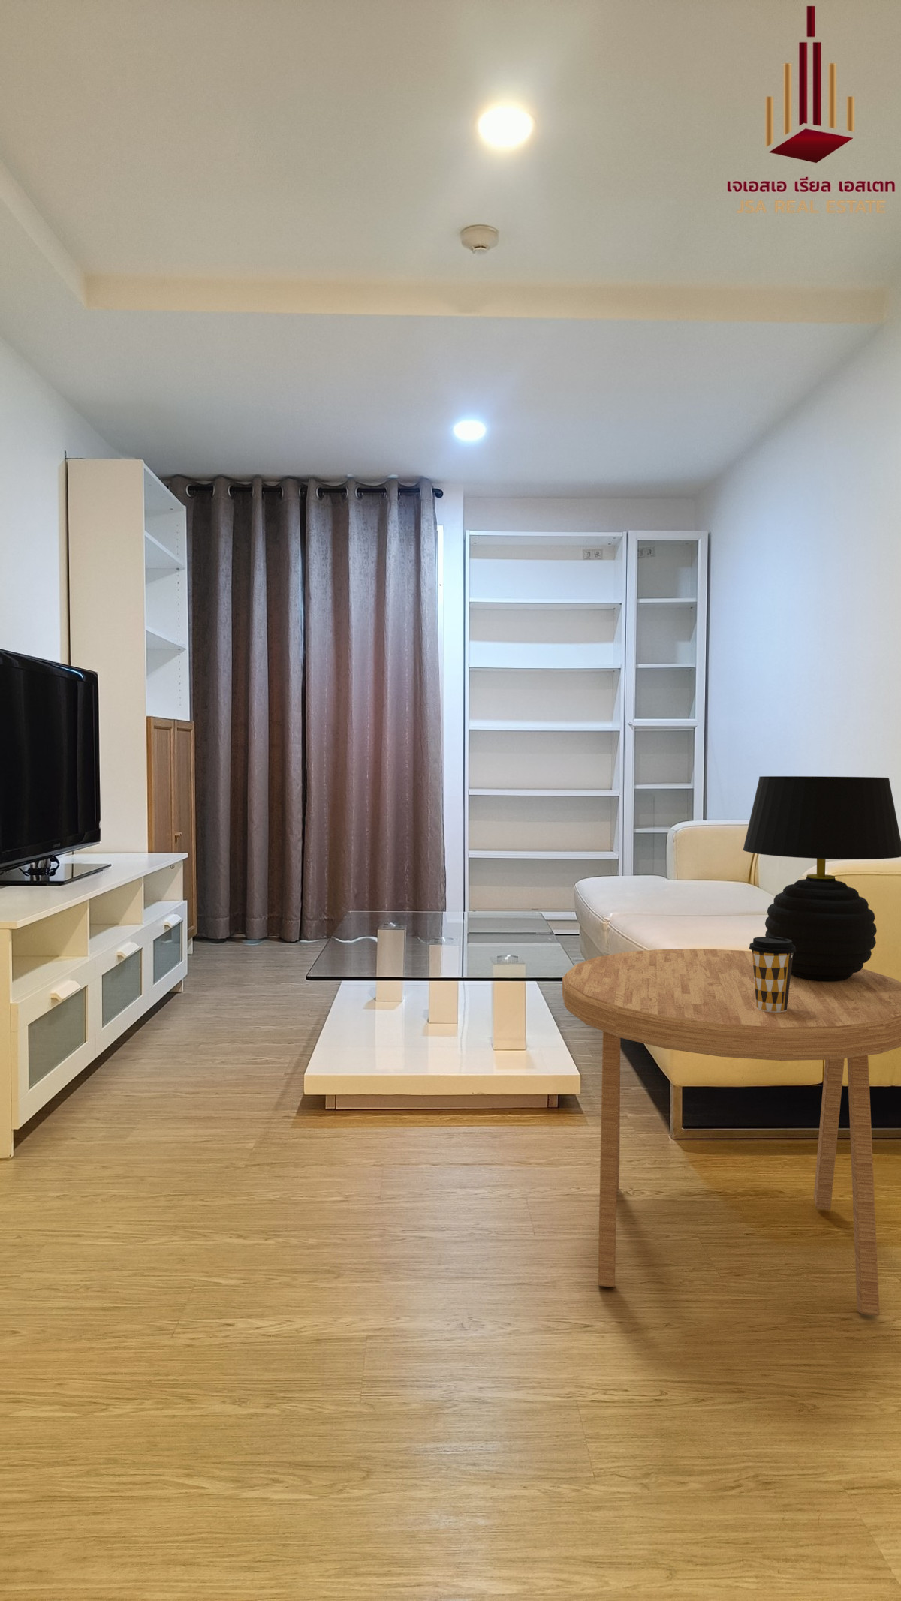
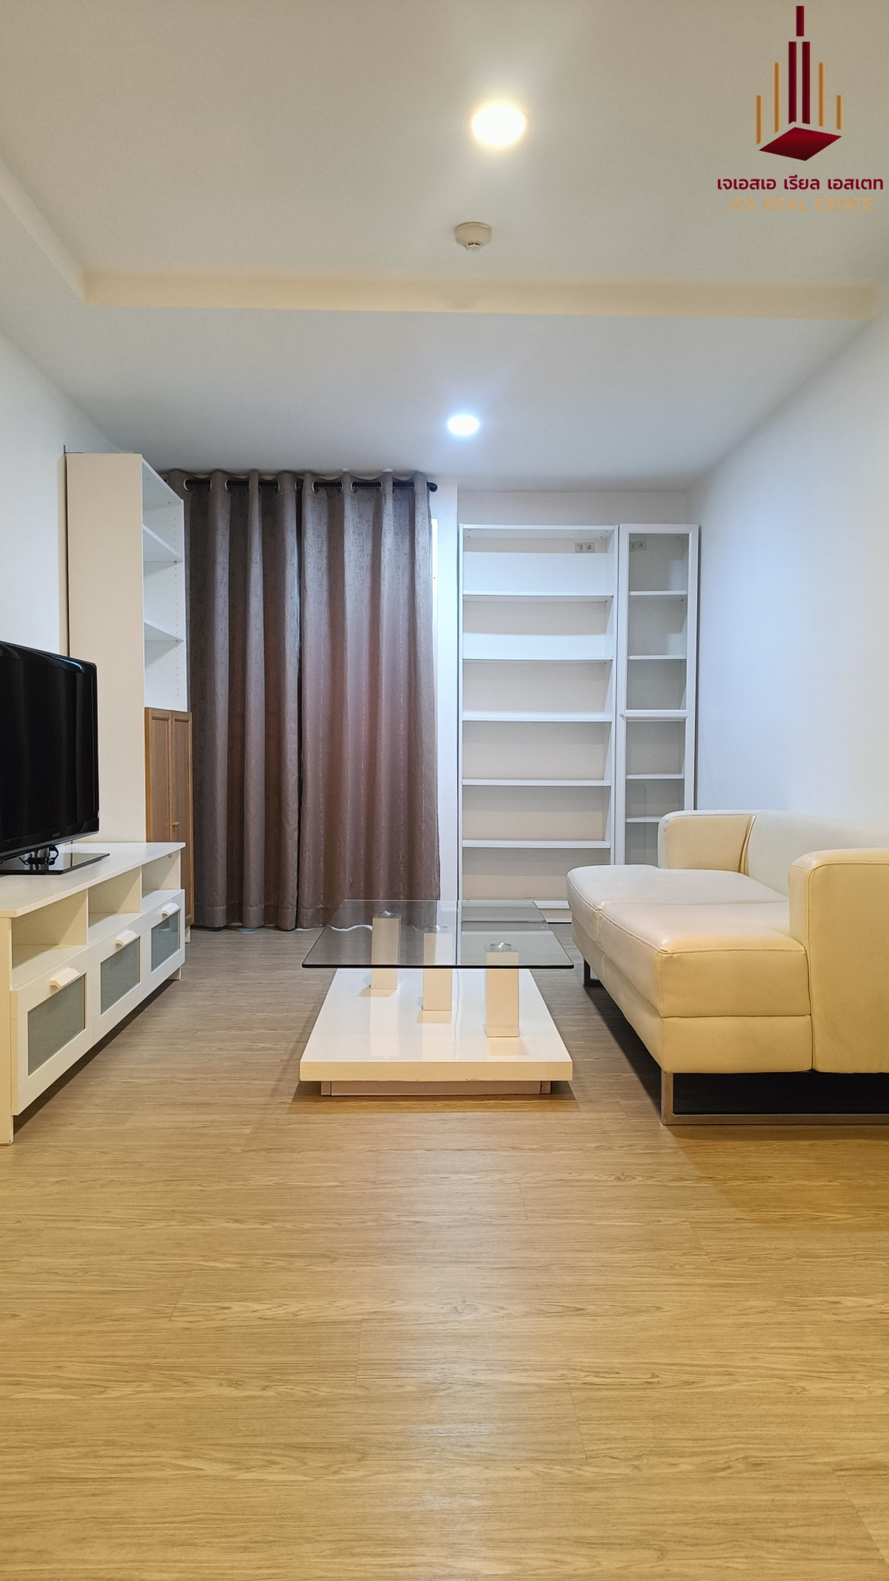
- side table (740, 1058)
- coffee cup (772, 973)
- table lamp (821, 875)
